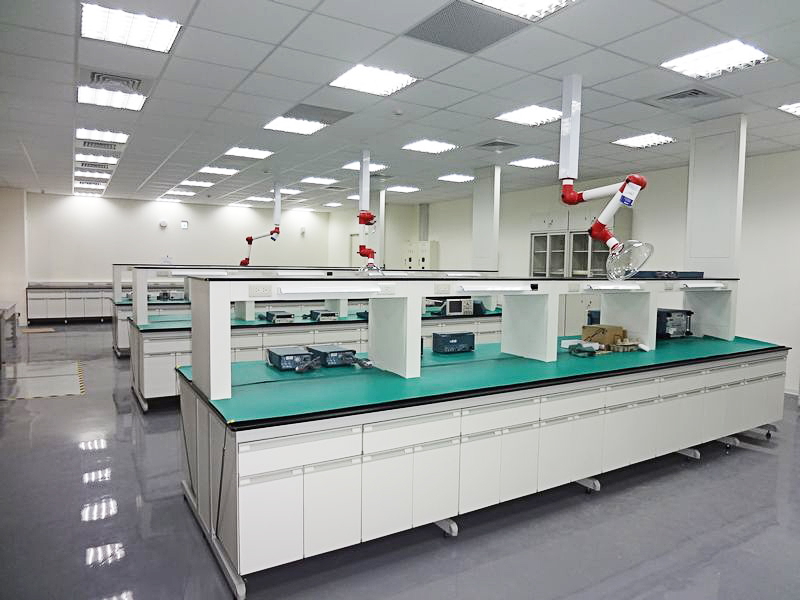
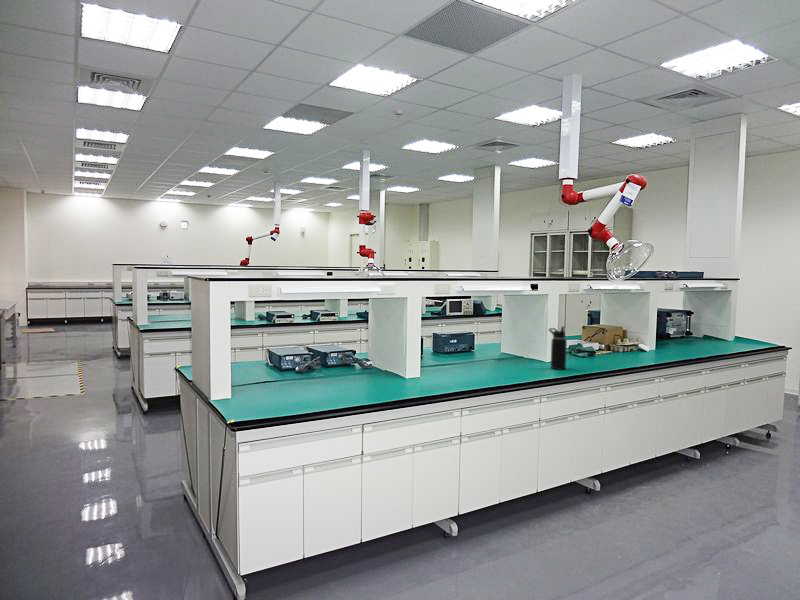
+ water bottle (557, 346)
